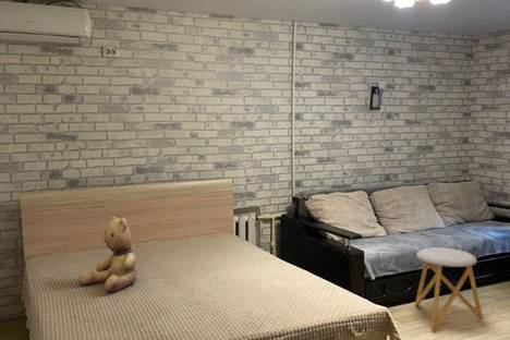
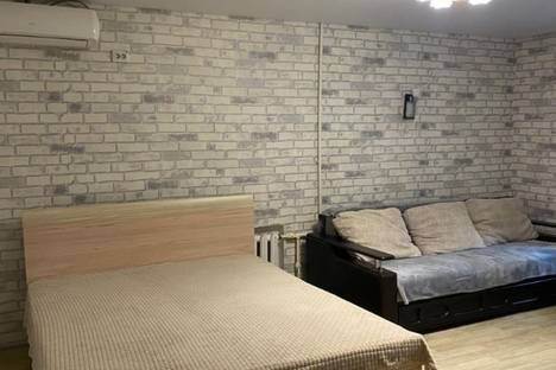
- teddy bear (111, 251)
- stool (439, 284)
